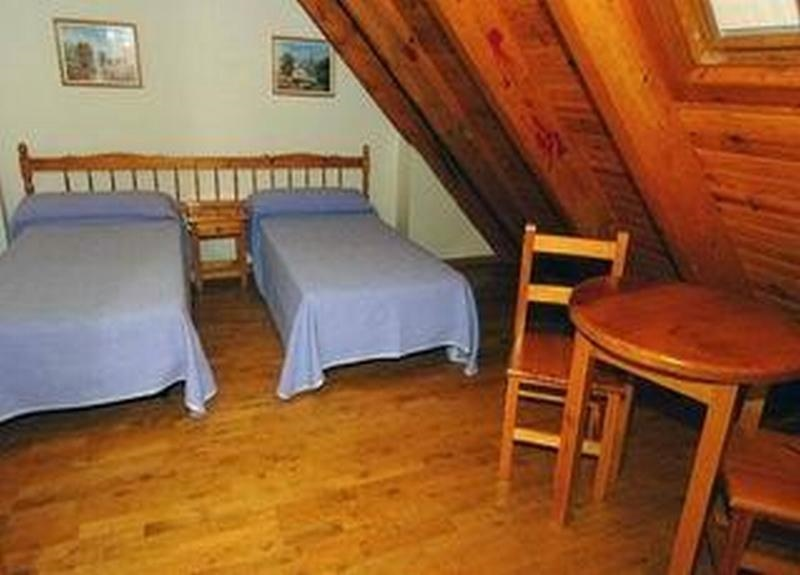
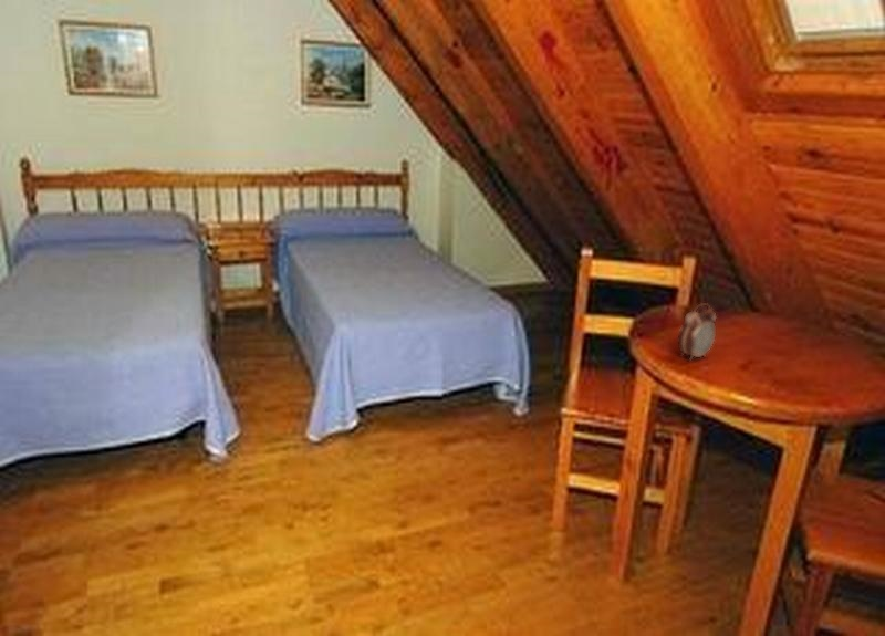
+ alarm clock (697, 331)
